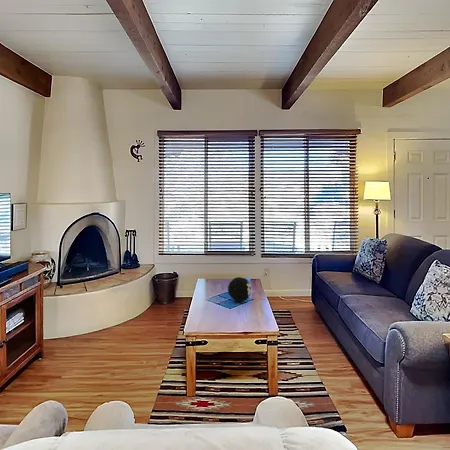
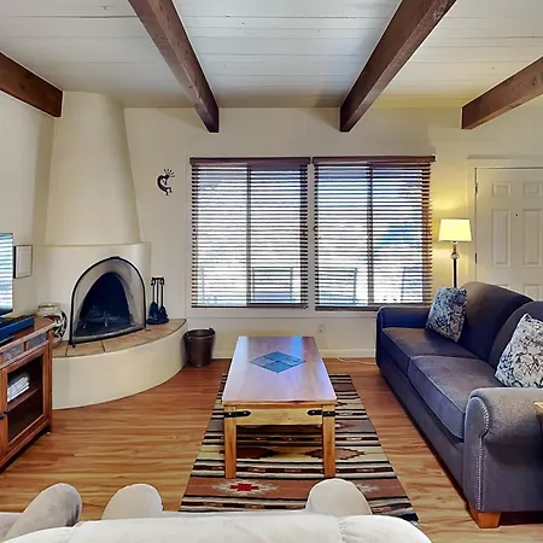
- decorative orb (239, 289)
